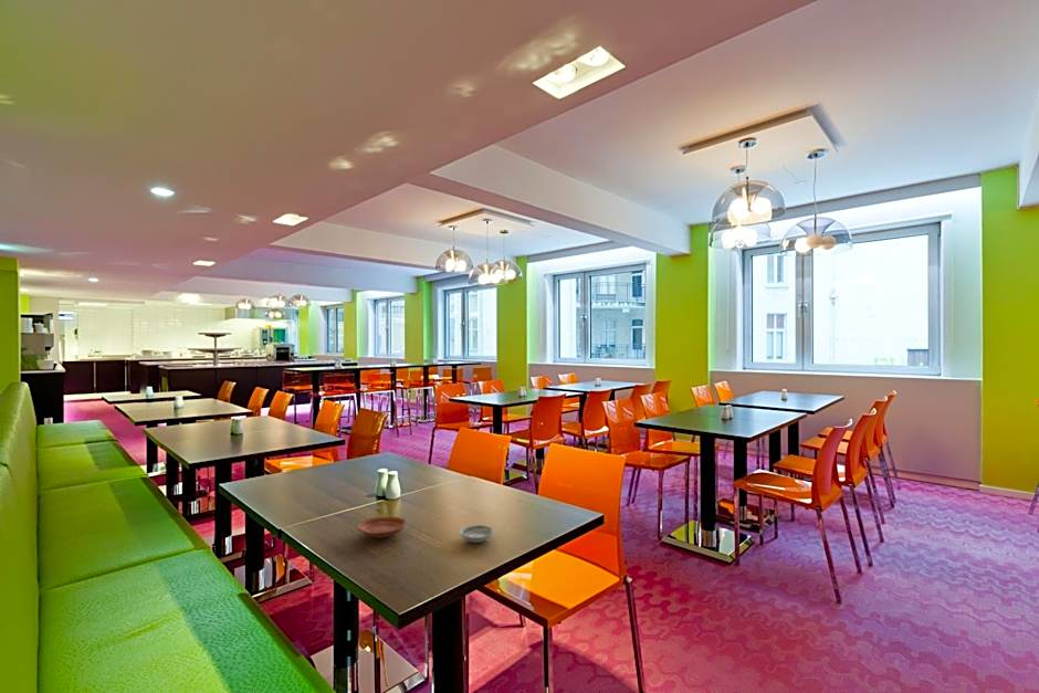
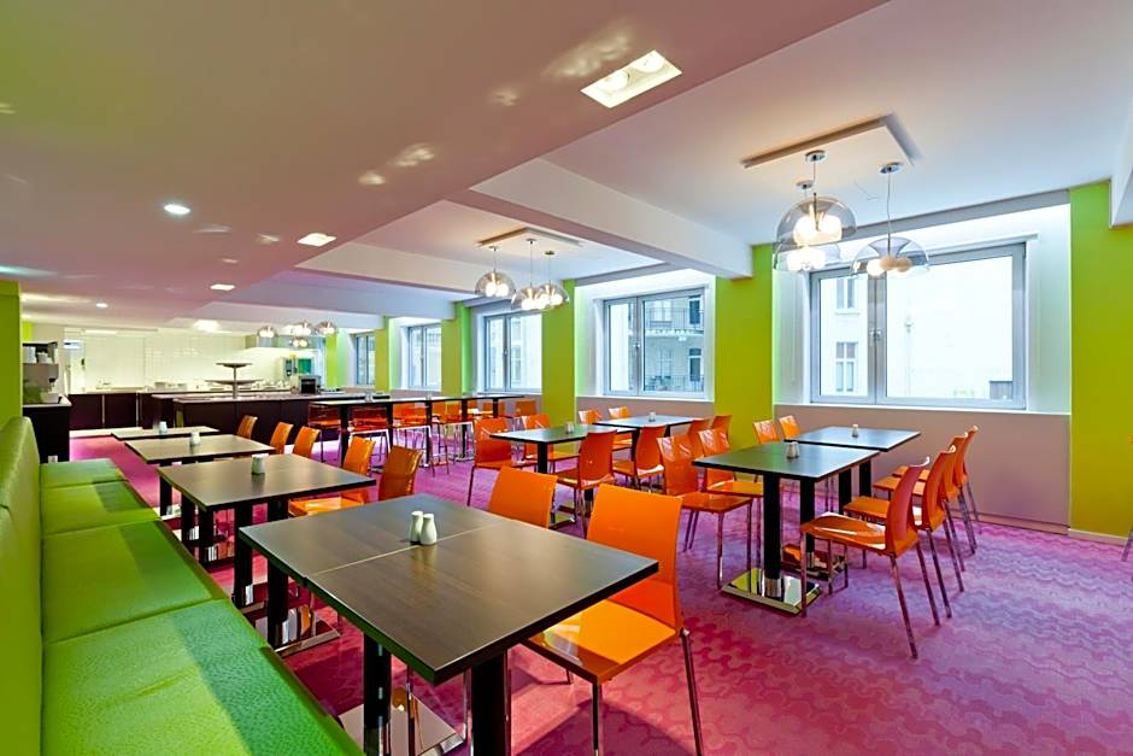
- plate (381, 528)
- saucer (476, 535)
